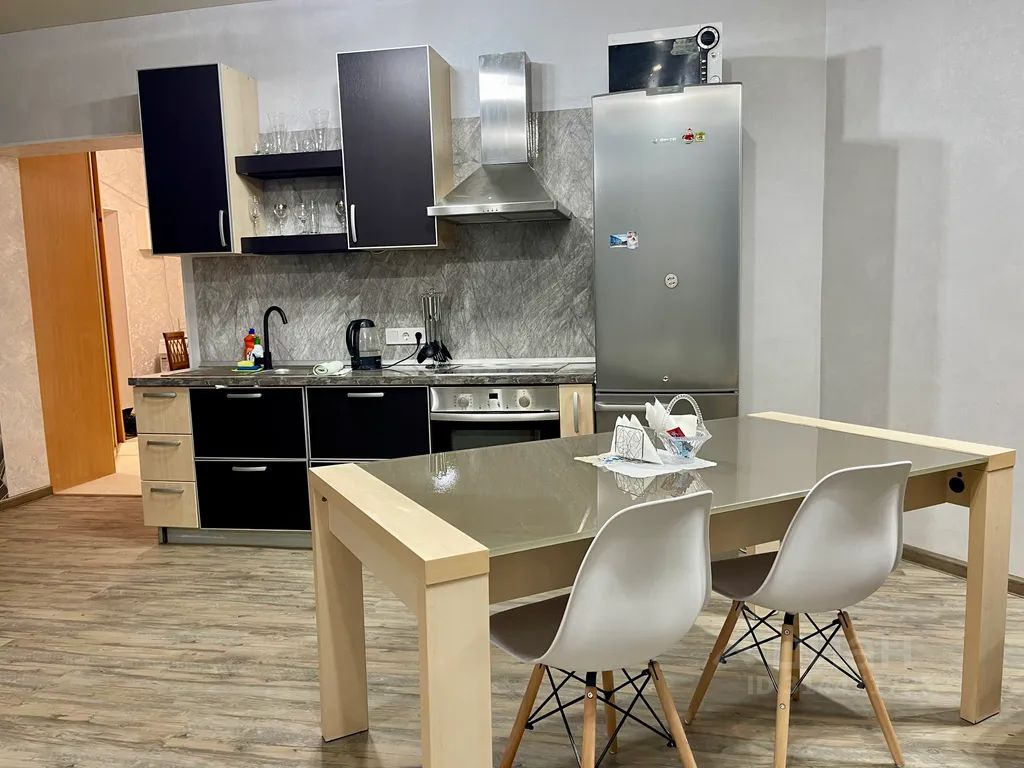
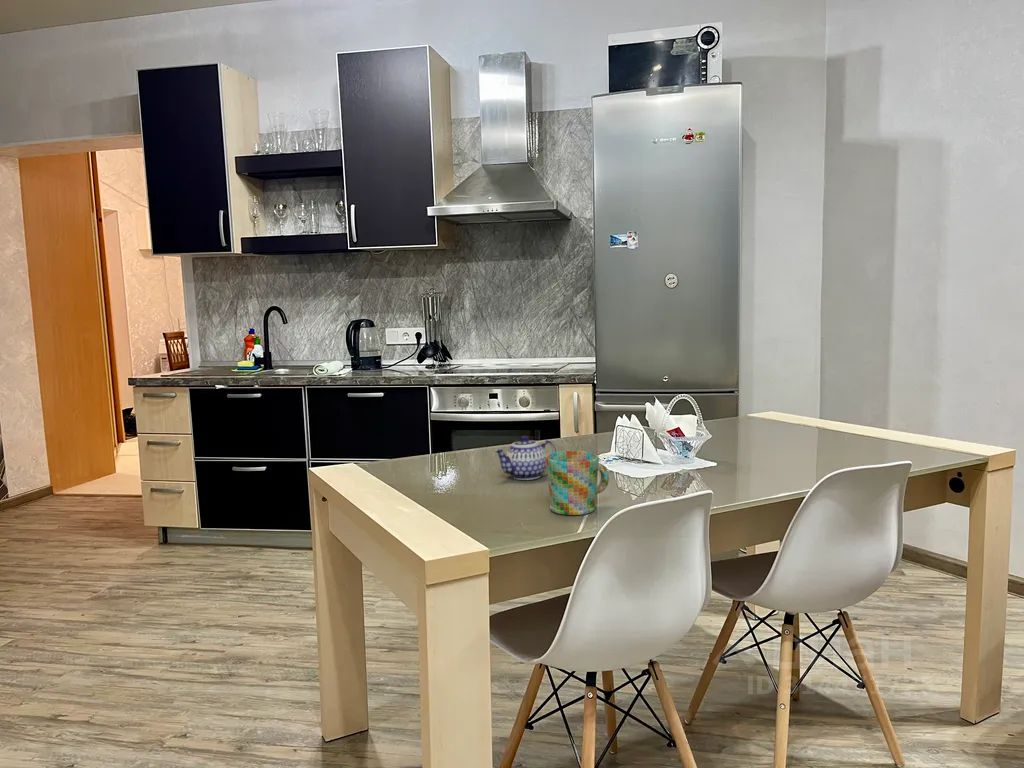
+ mug (579, 481)
+ teapot (525, 456)
